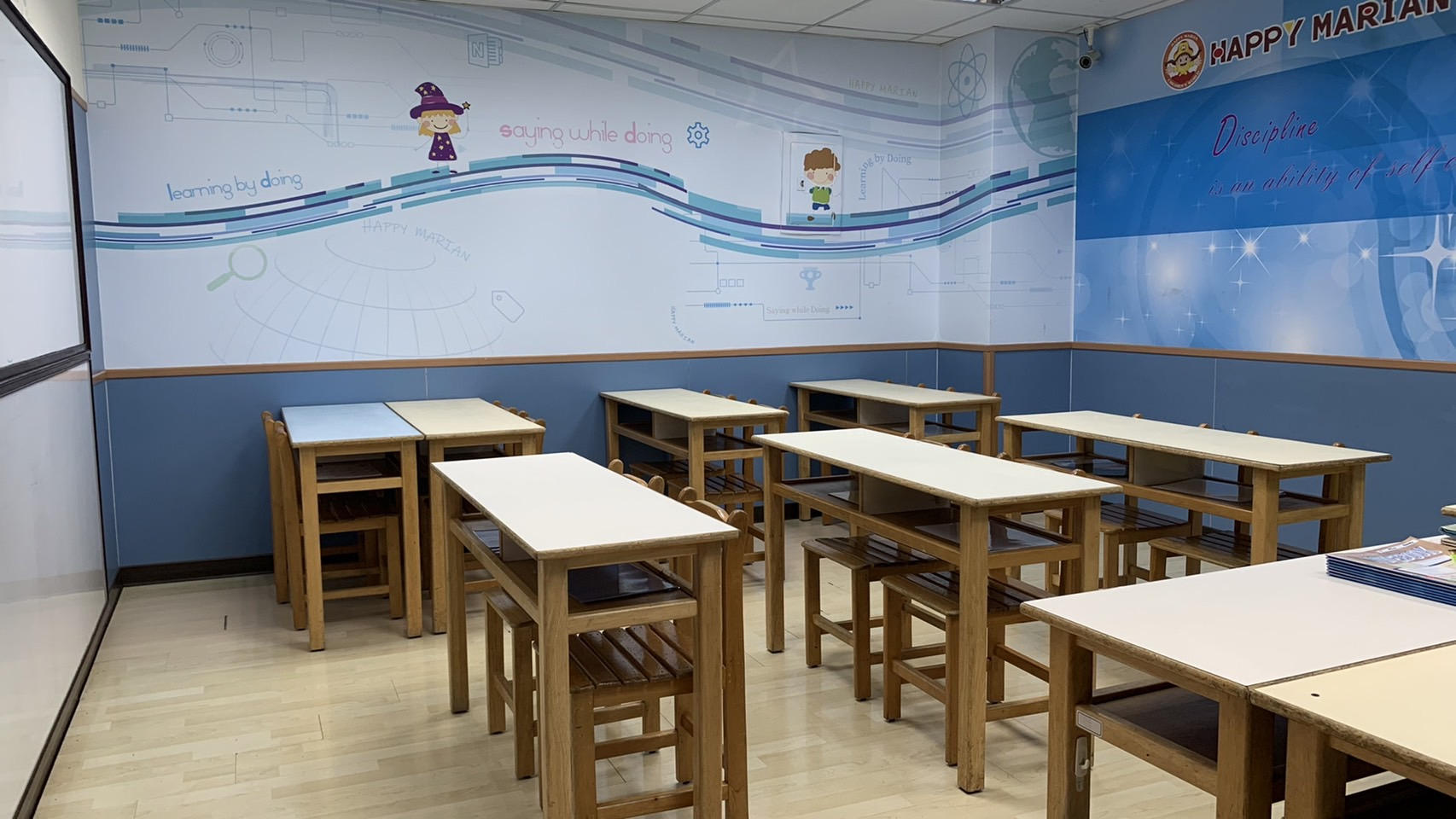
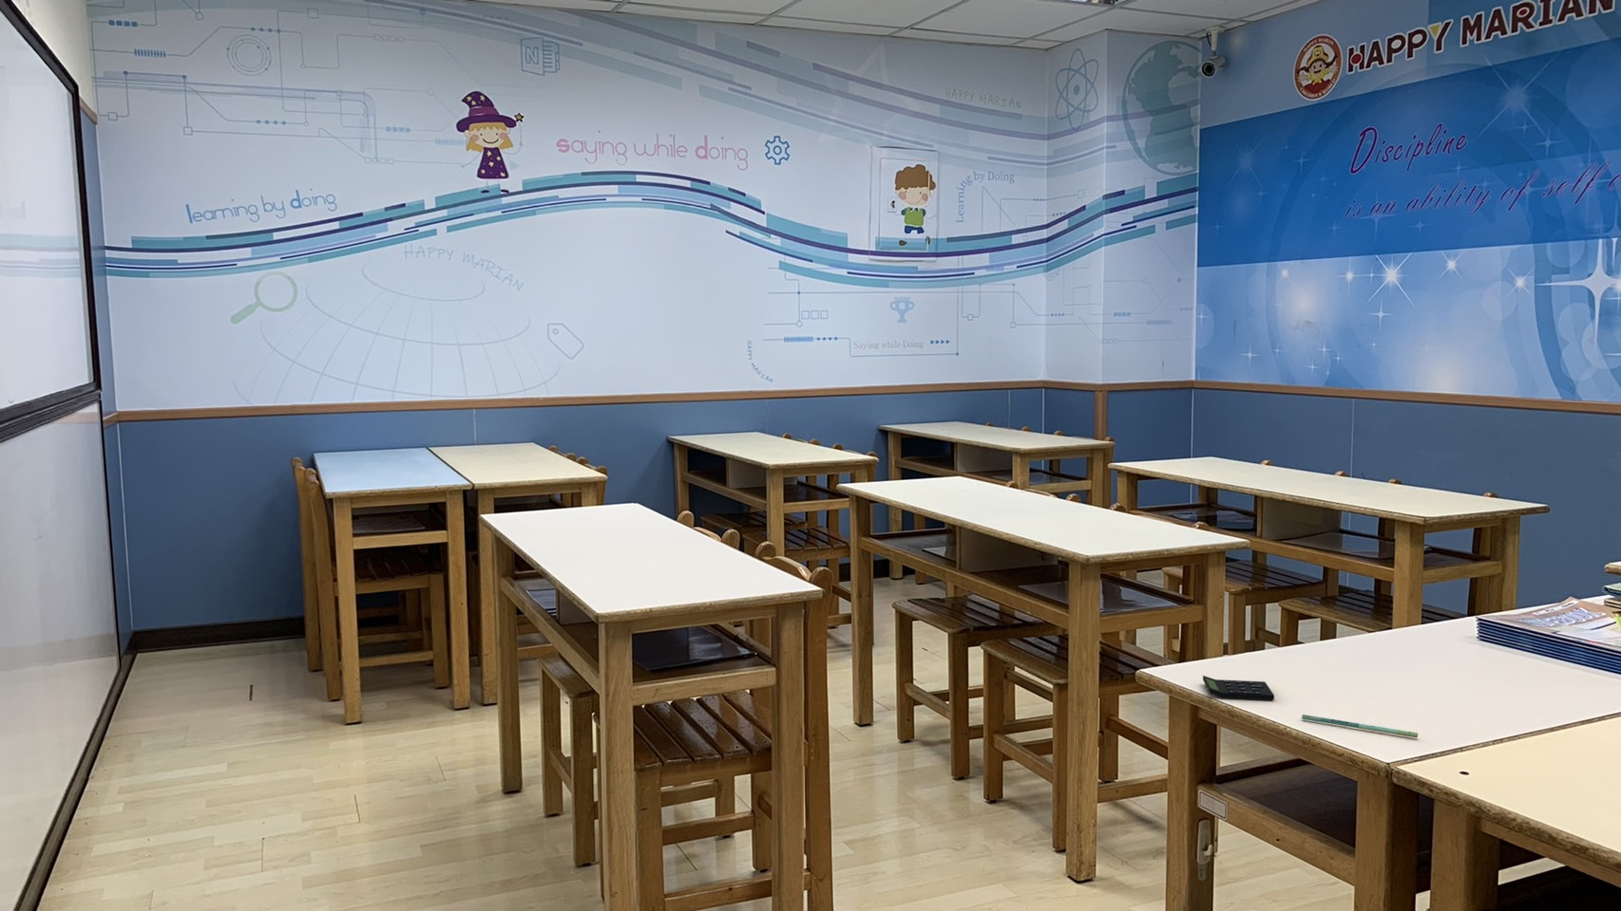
+ pen (1358, 725)
+ calculator (1237, 687)
